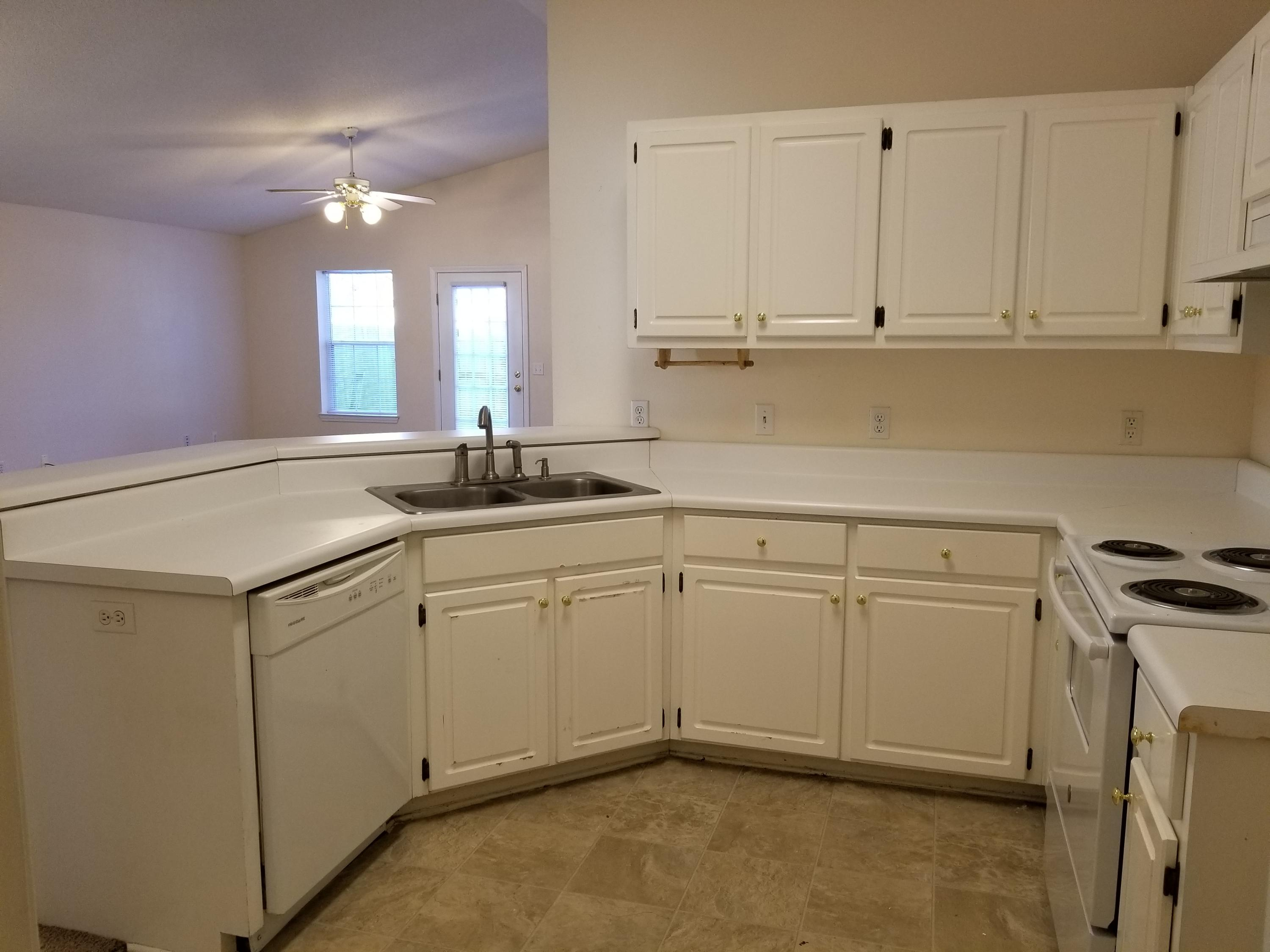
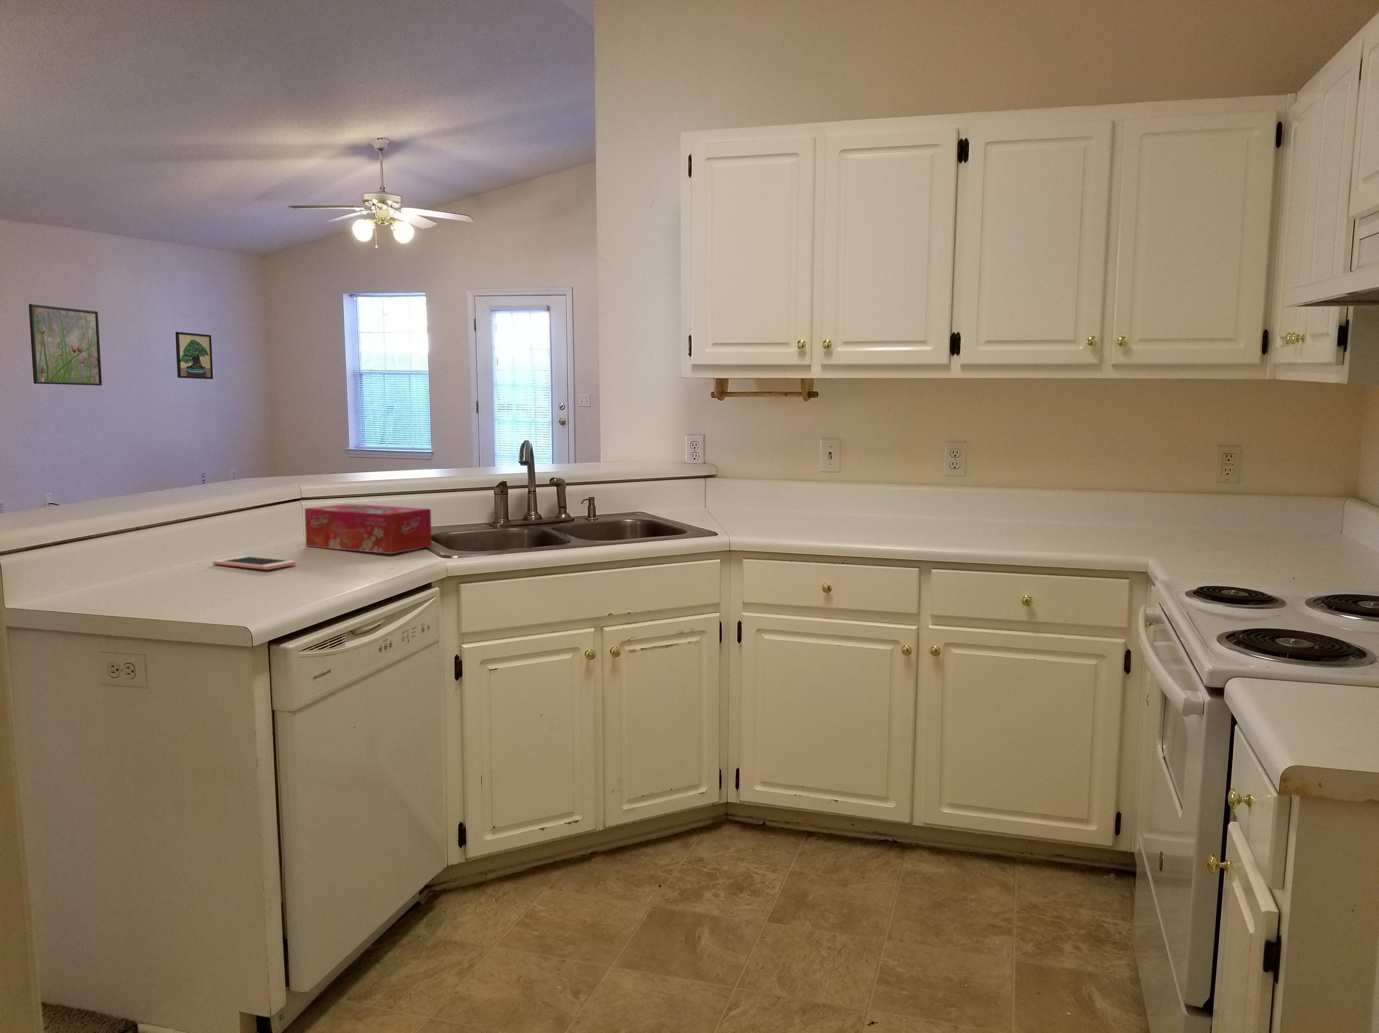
+ cell phone (254, 562)
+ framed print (194, 356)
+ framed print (66, 346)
+ tissue box (368, 527)
